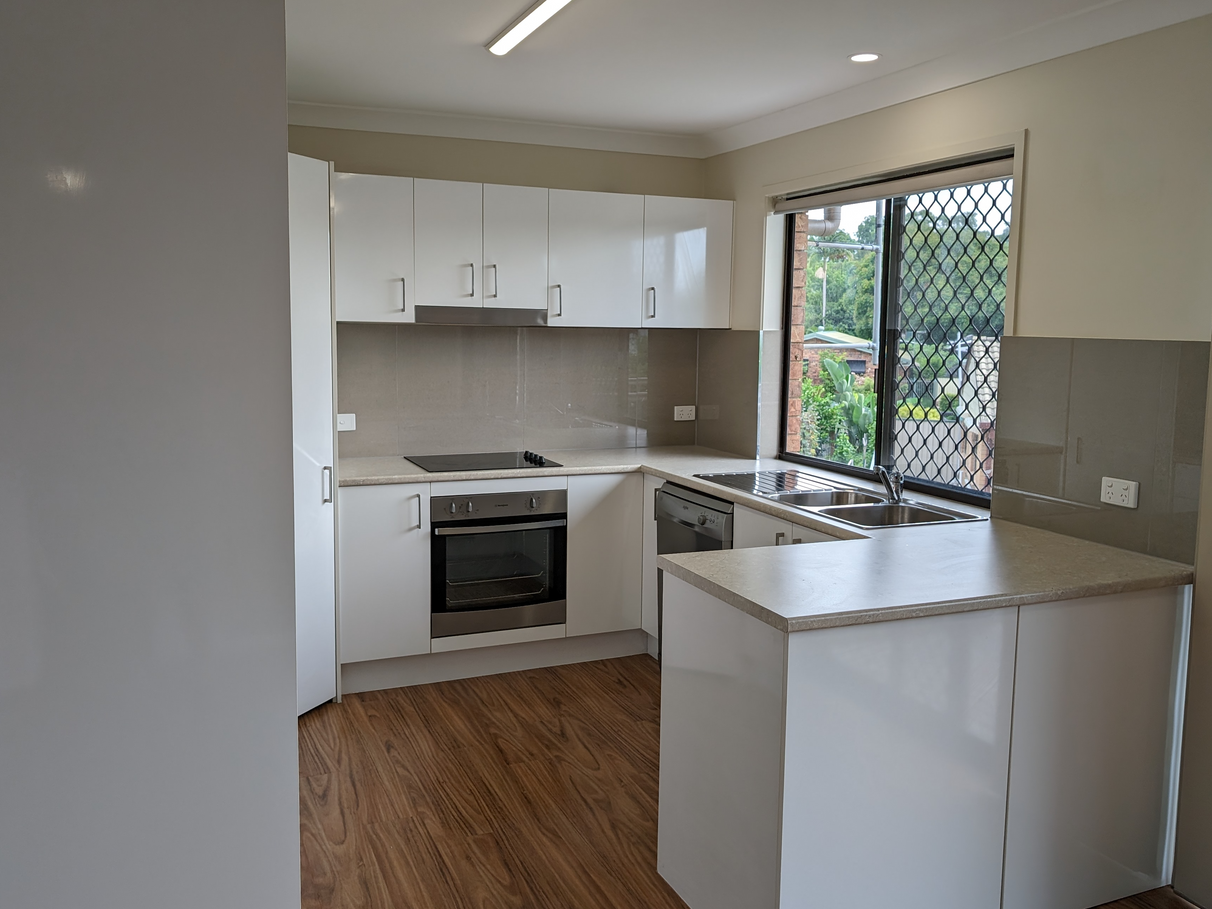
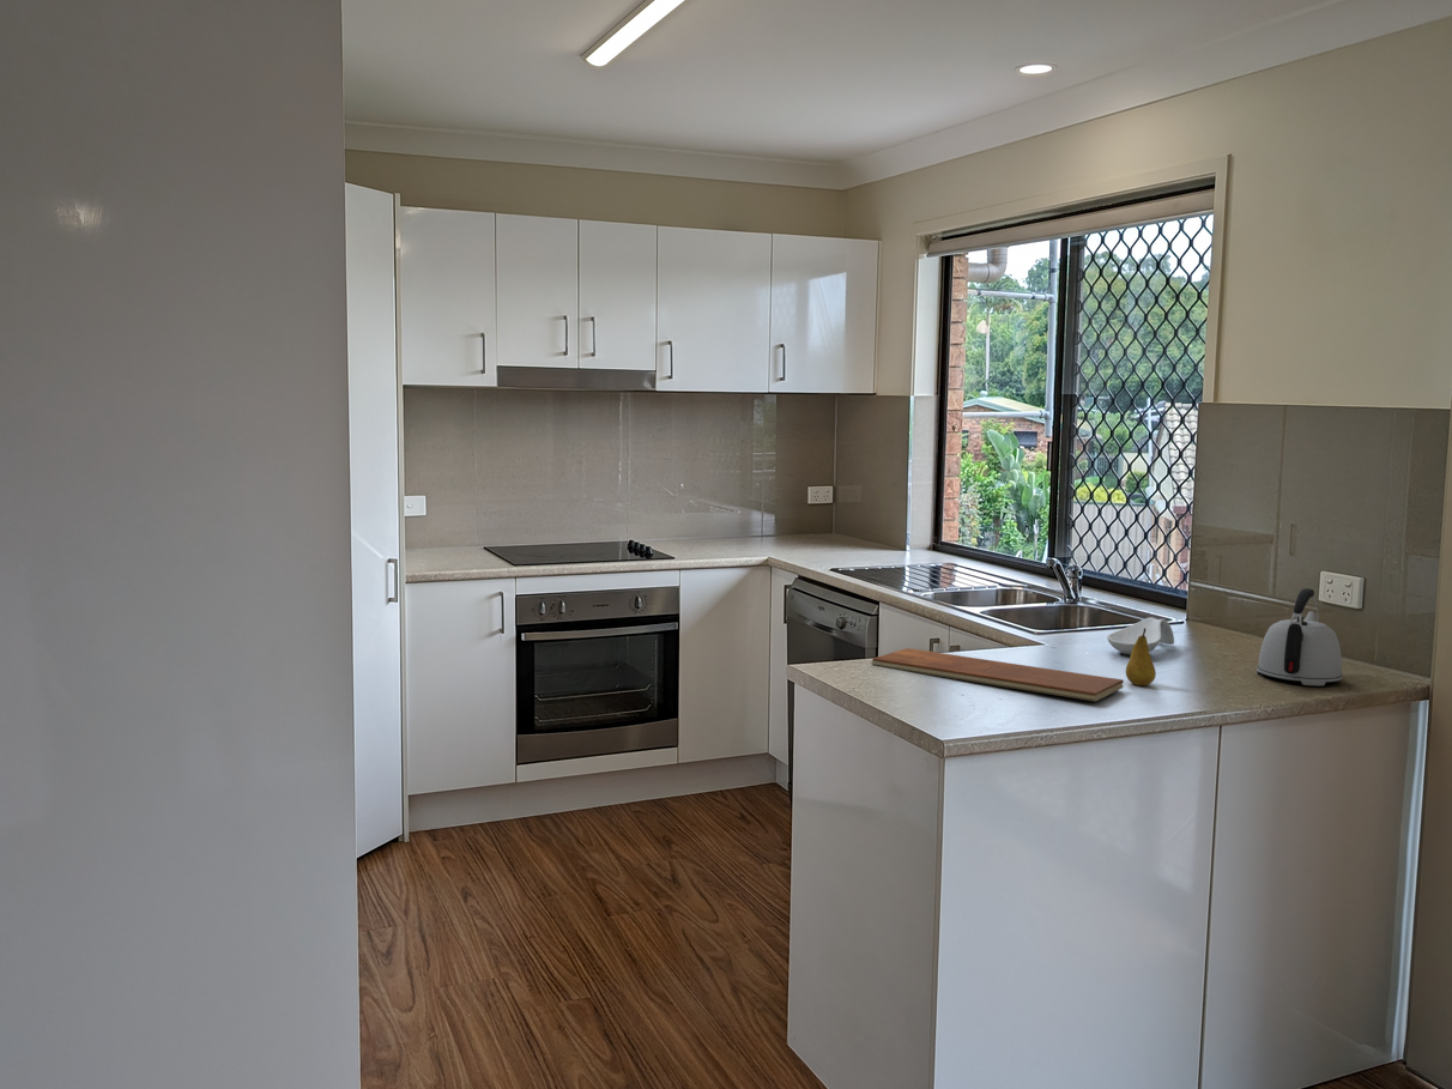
+ fruit (1141, 655)
+ kettle (1301, 633)
+ chopping board (992, 672)
+ spoon rest (1144, 635)
